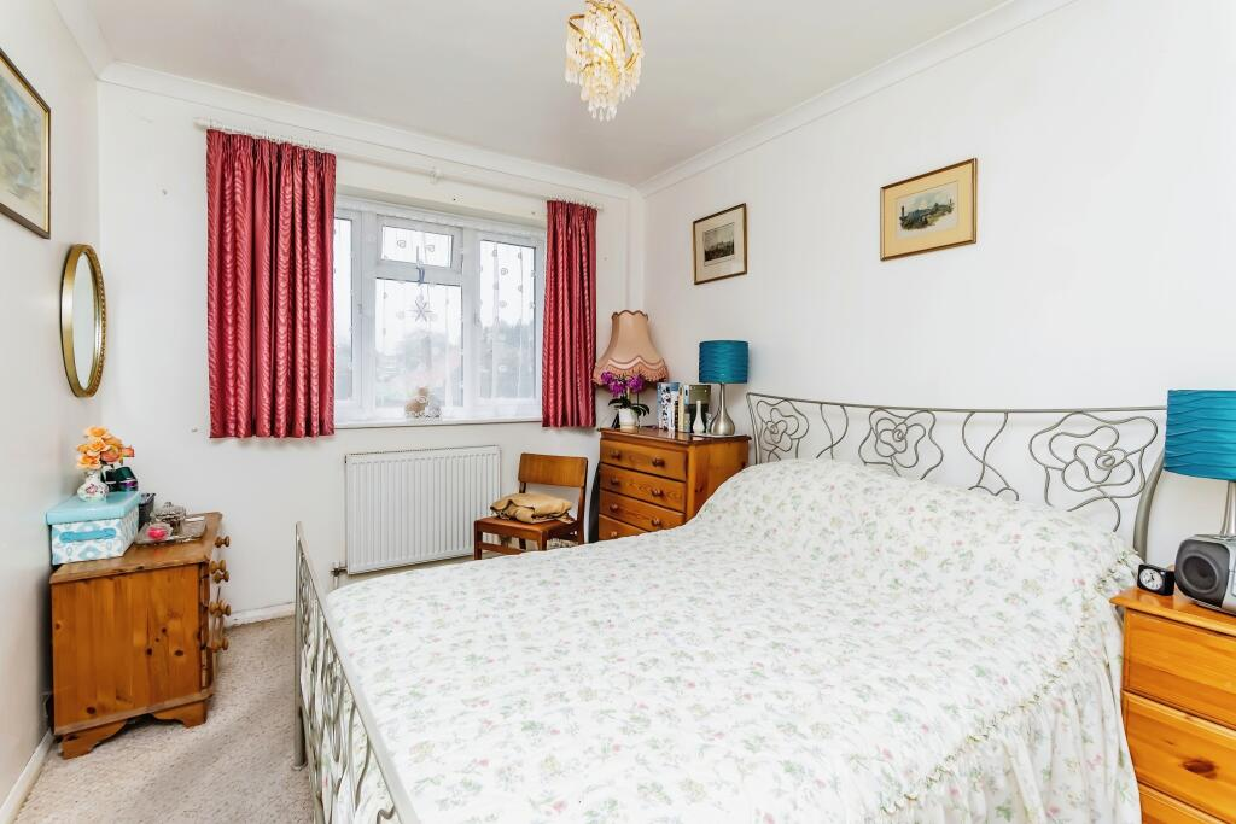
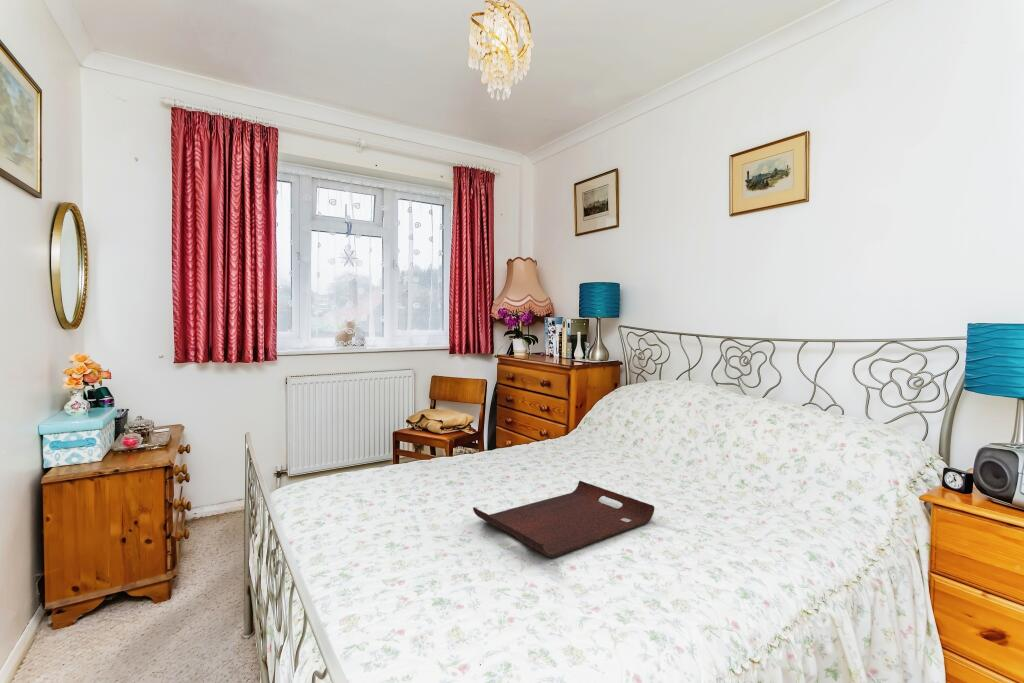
+ serving tray (564, 513)
